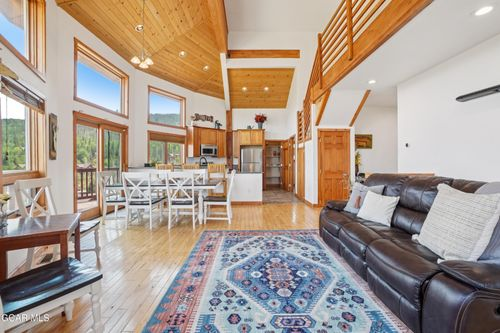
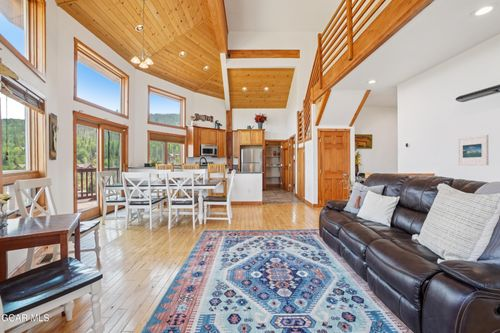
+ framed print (472, 151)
